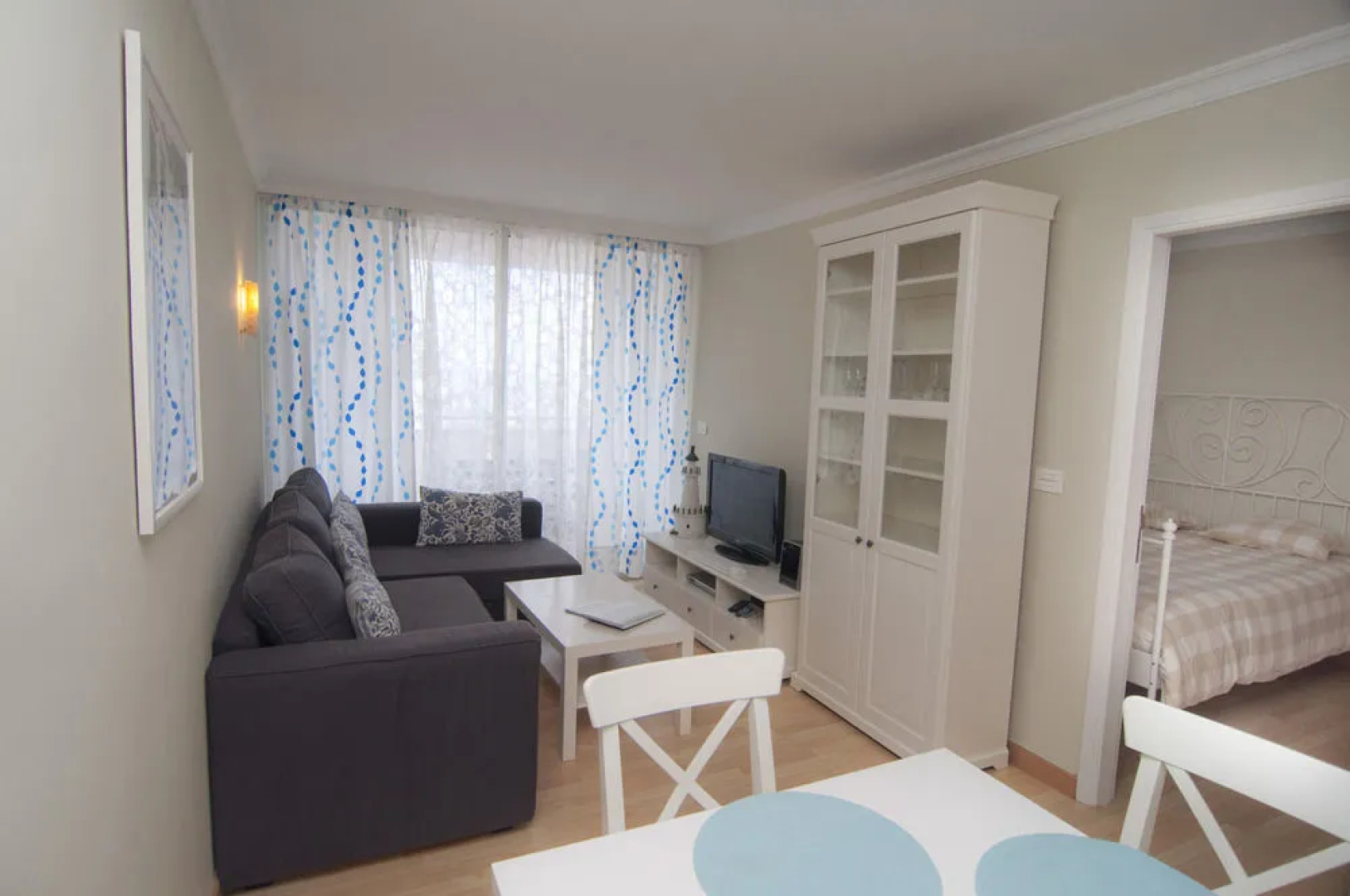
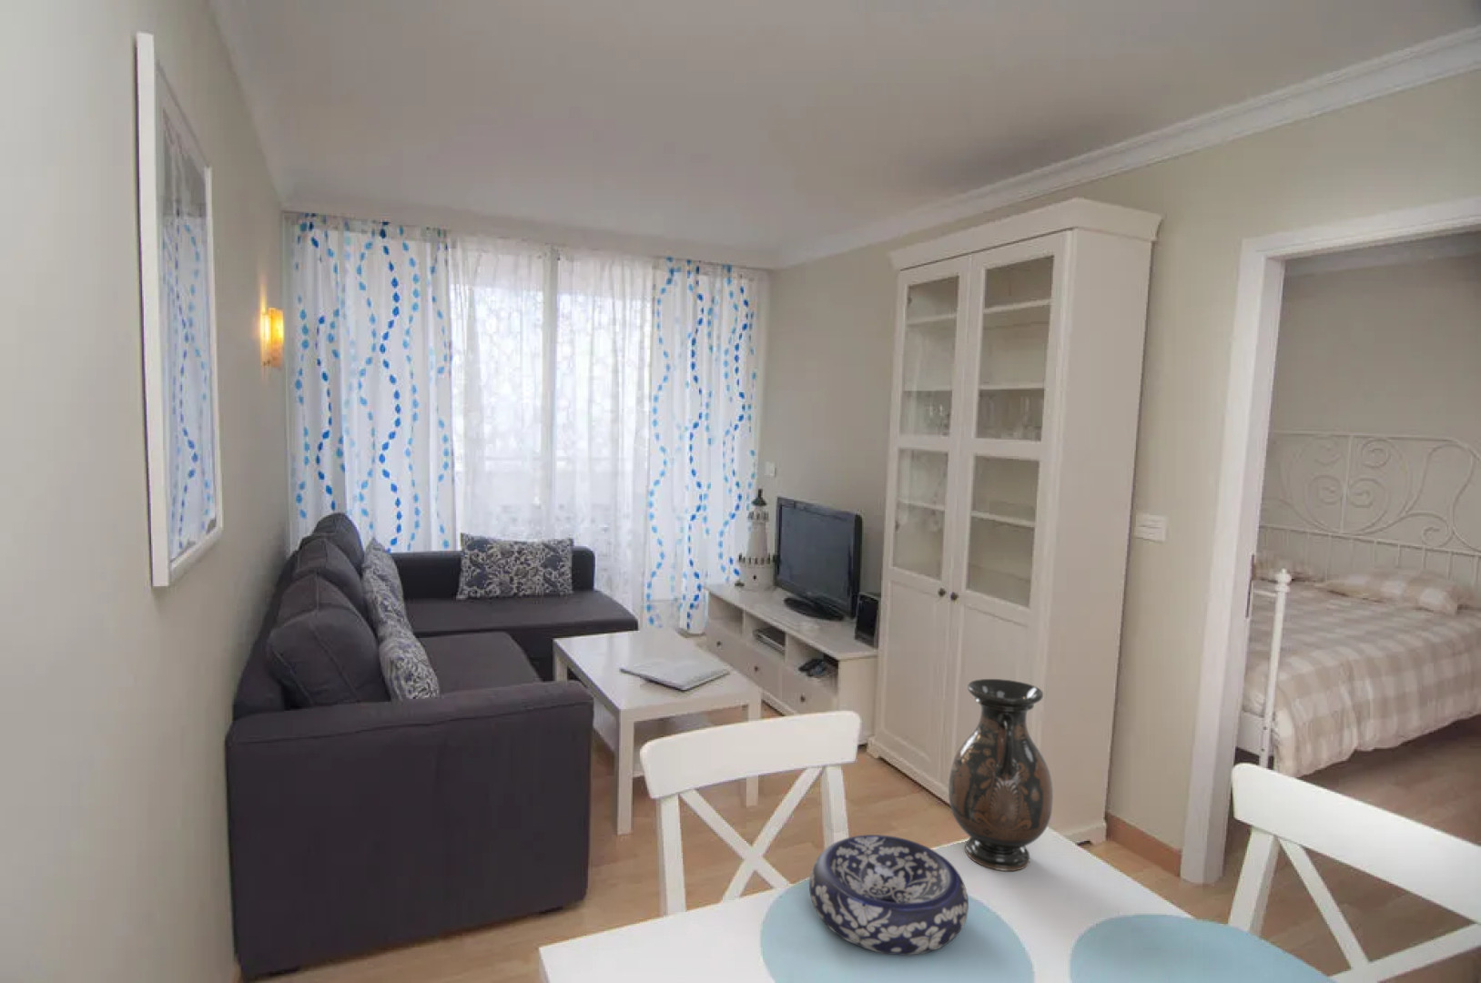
+ decorative bowl (886, 891)
+ vase (1002, 772)
